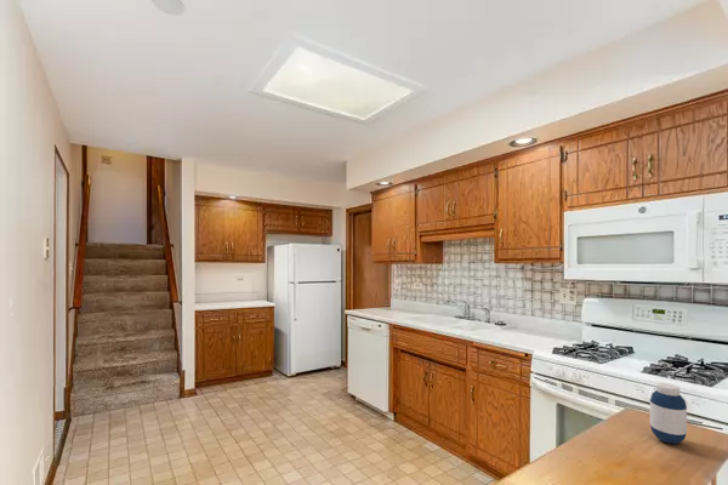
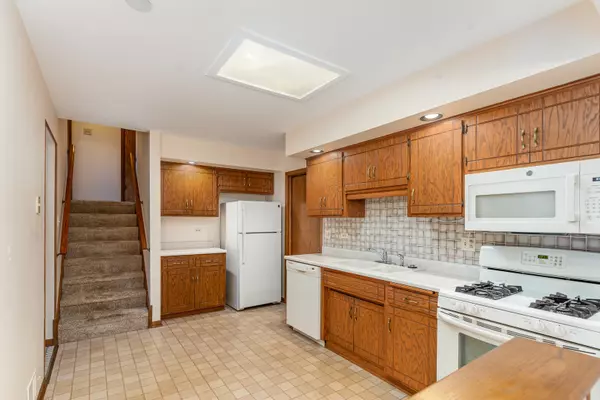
- medicine bottle (667, 412)
